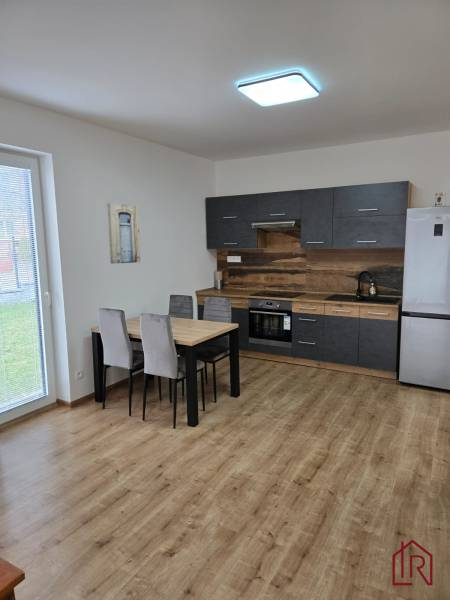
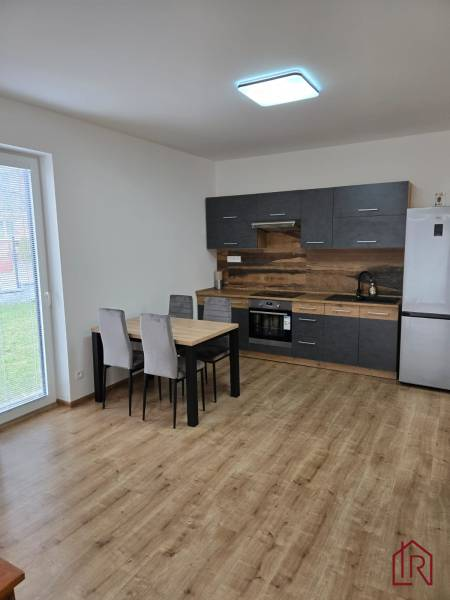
- wall art (124, 234)
